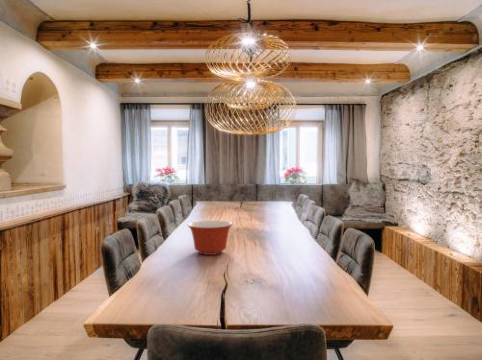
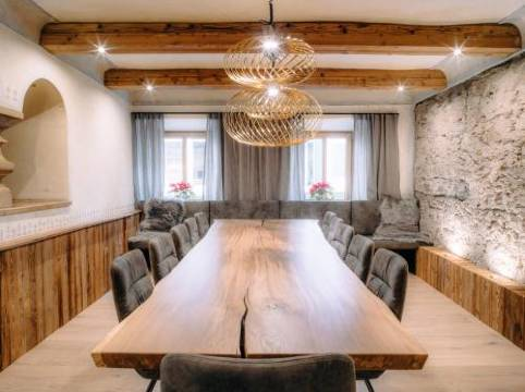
- mixing bowl (210, 238)
